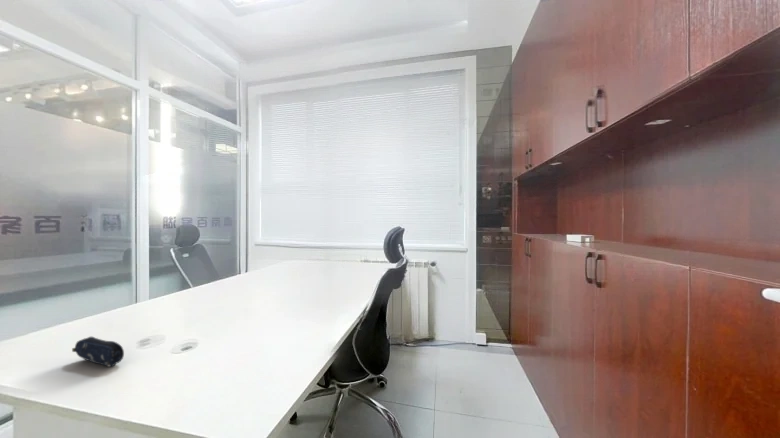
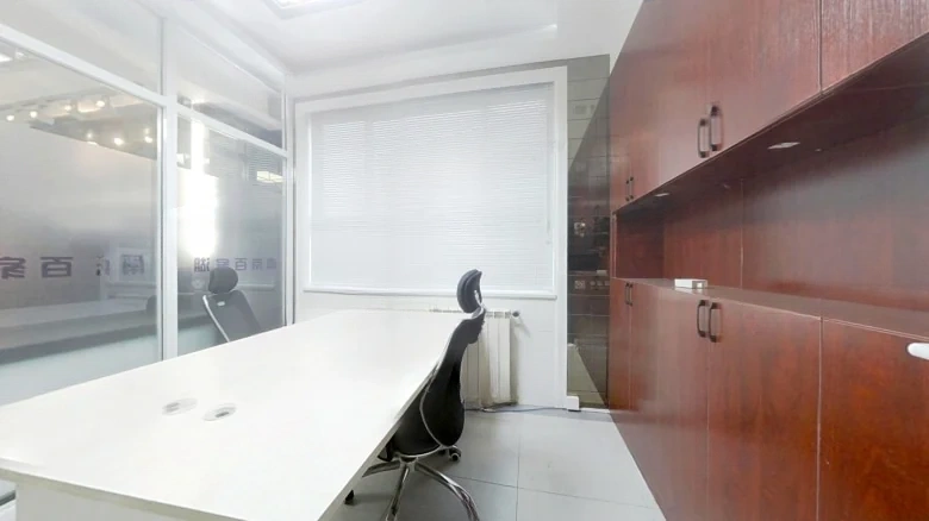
- pencil case (99, 351)
